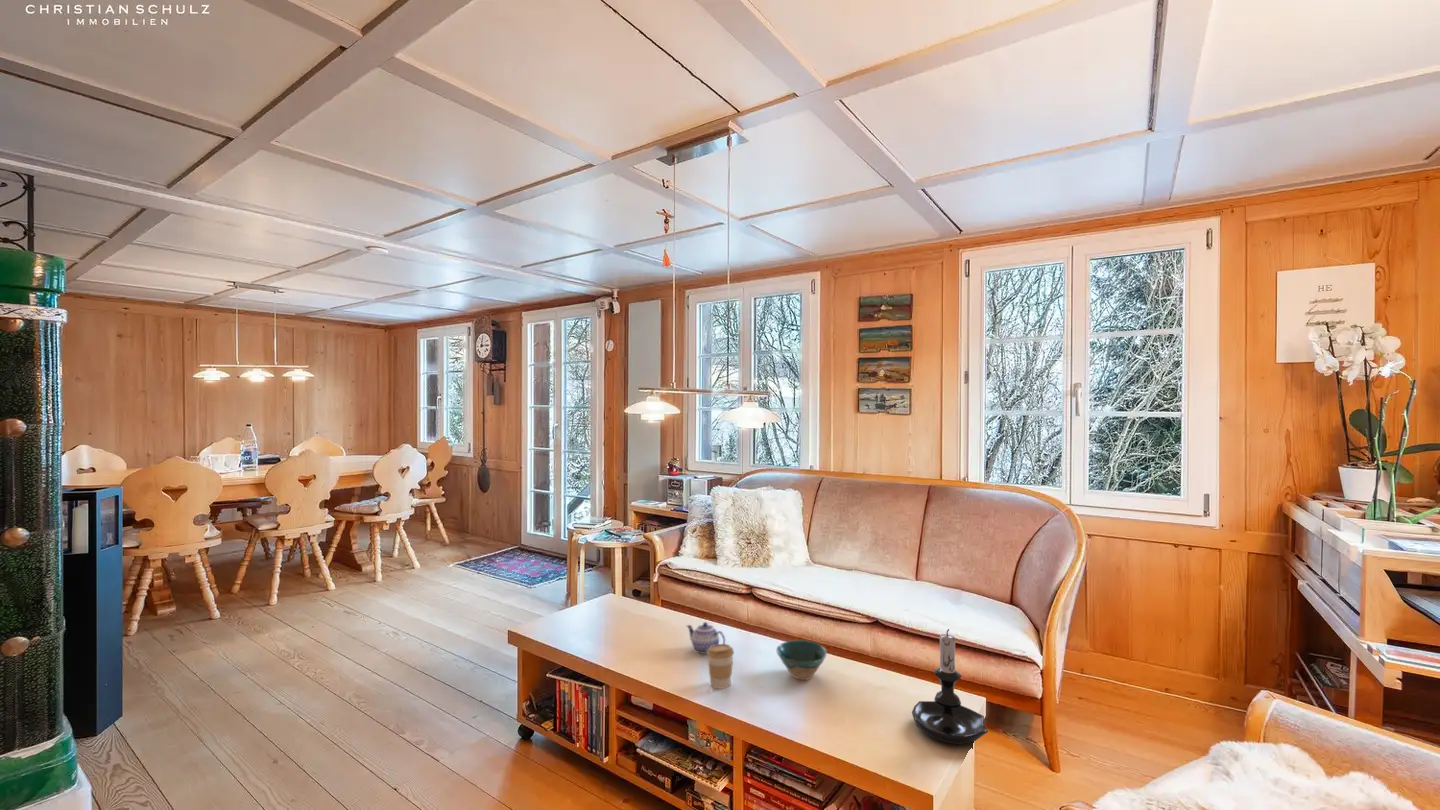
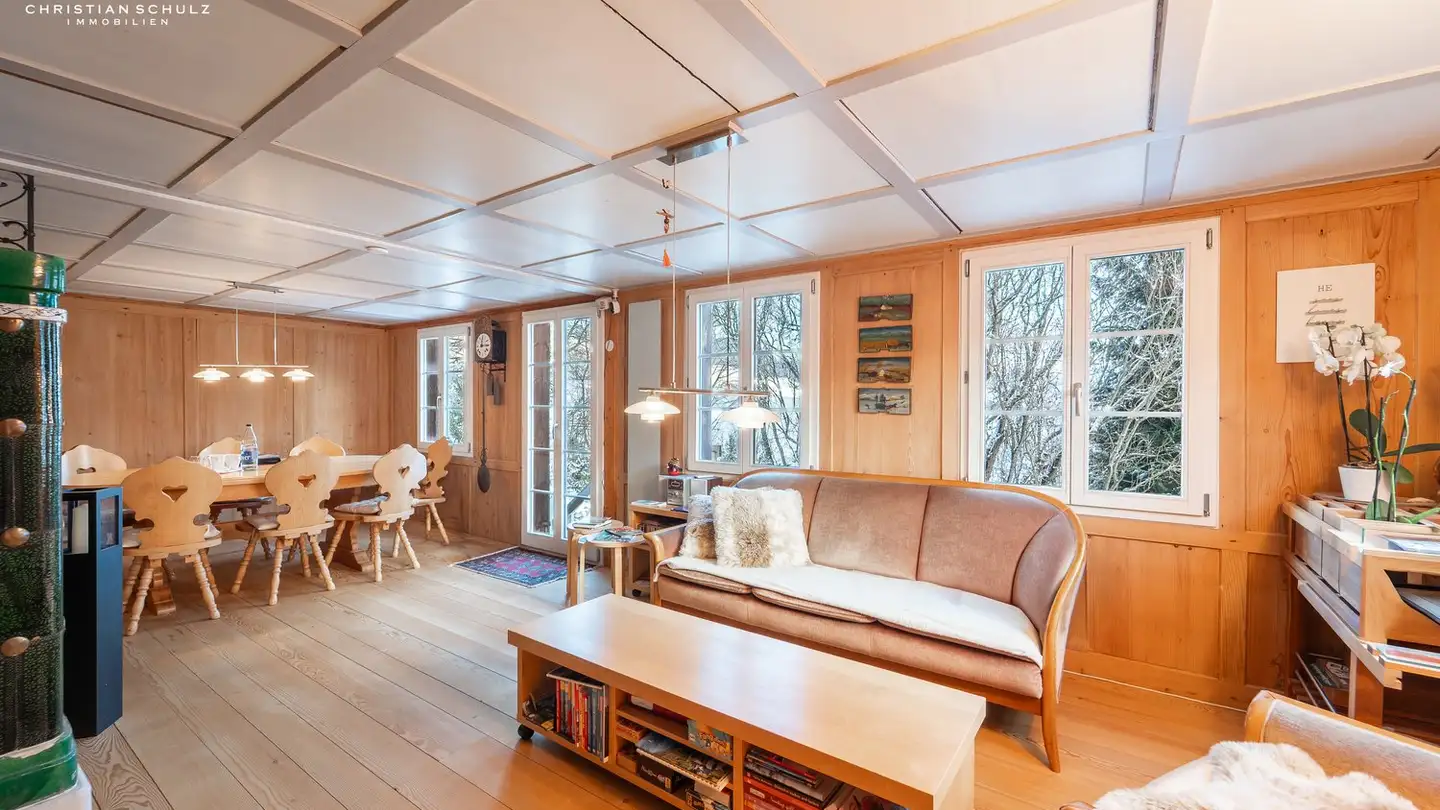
- bowl (801, 662)
- candle holder (949, 679)
- coffee cup (720, 665)
- teapot (705, 636)
